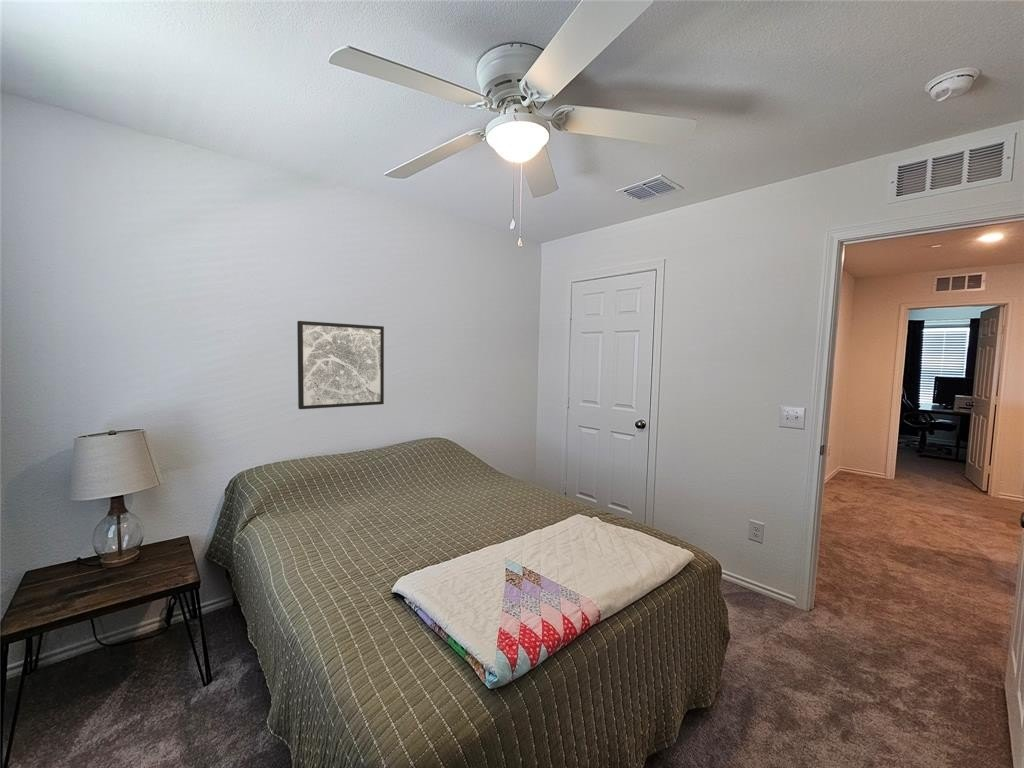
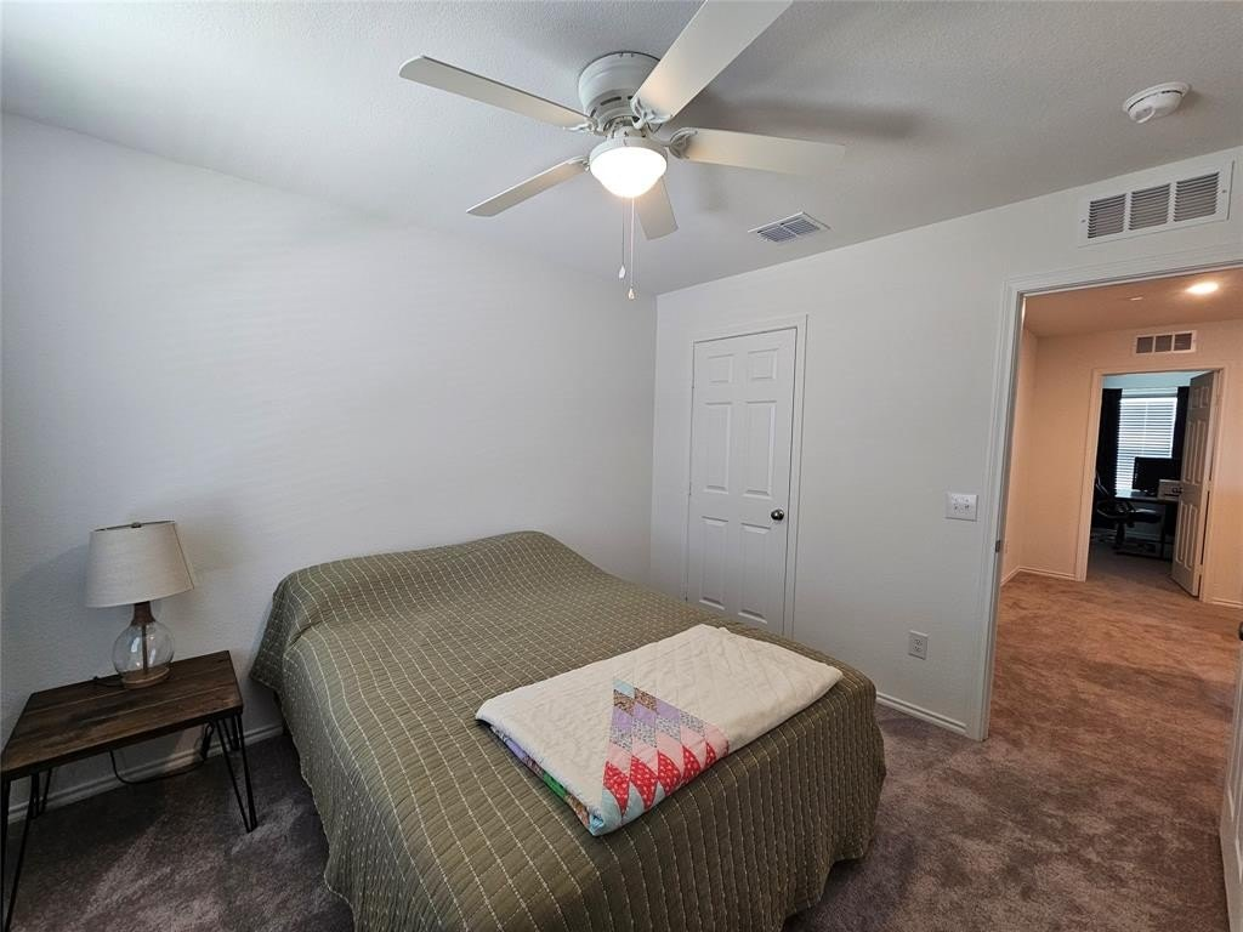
- wall art (343, 365)
